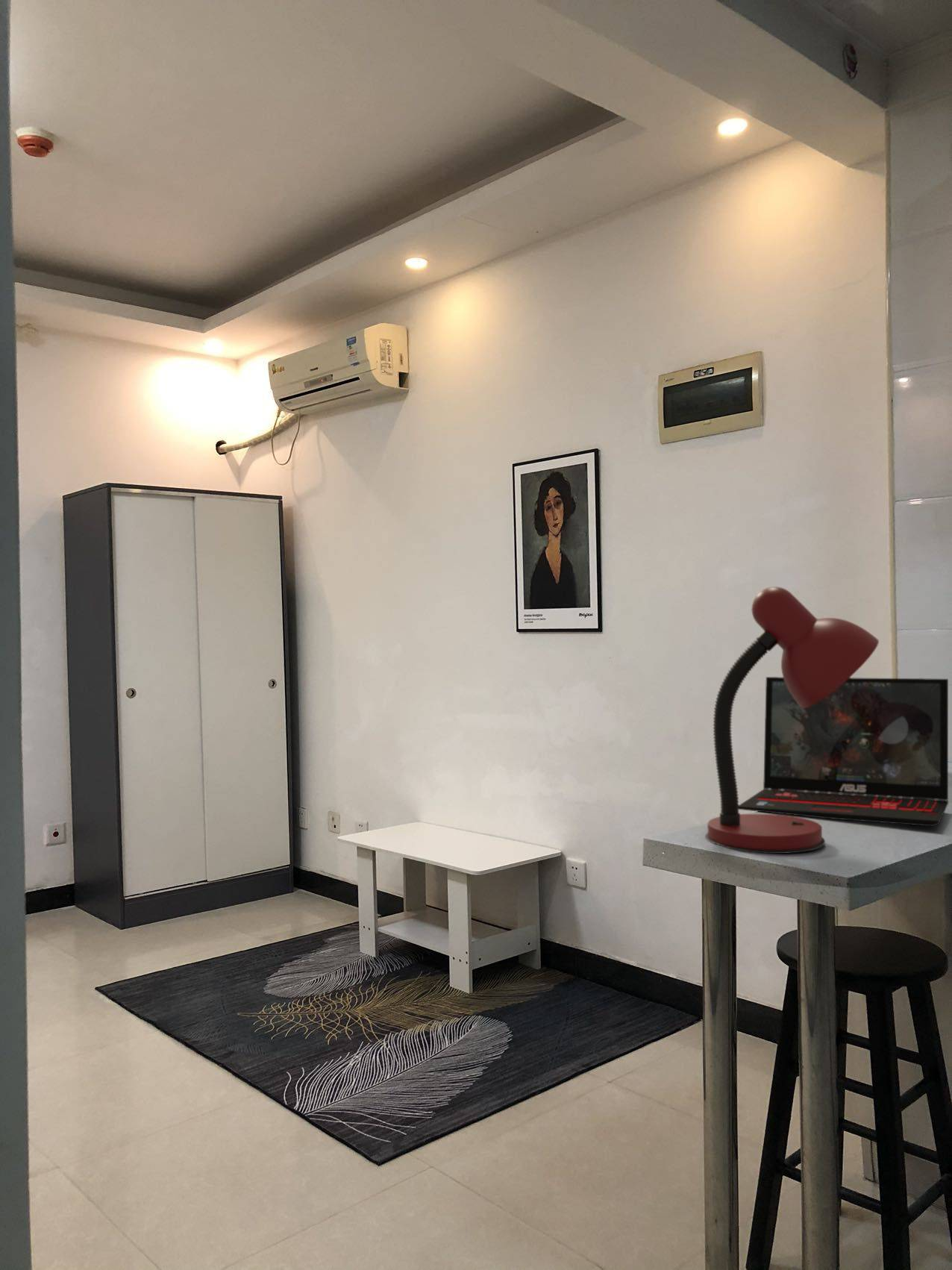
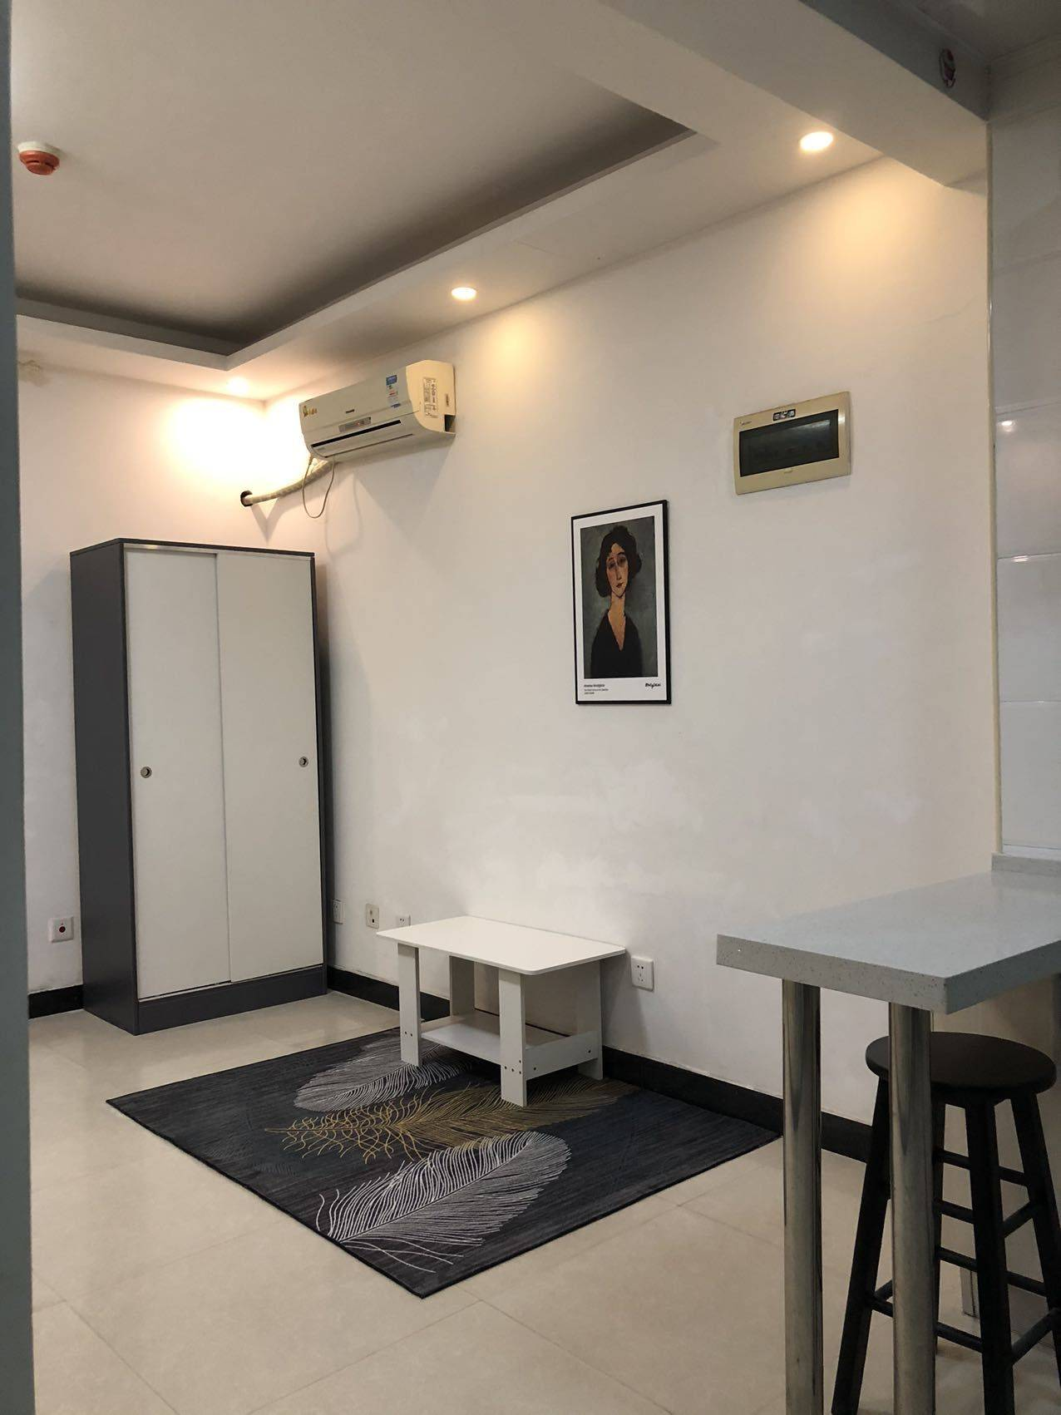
- desk lamp (799, 705)
- laptop (844, 745)
